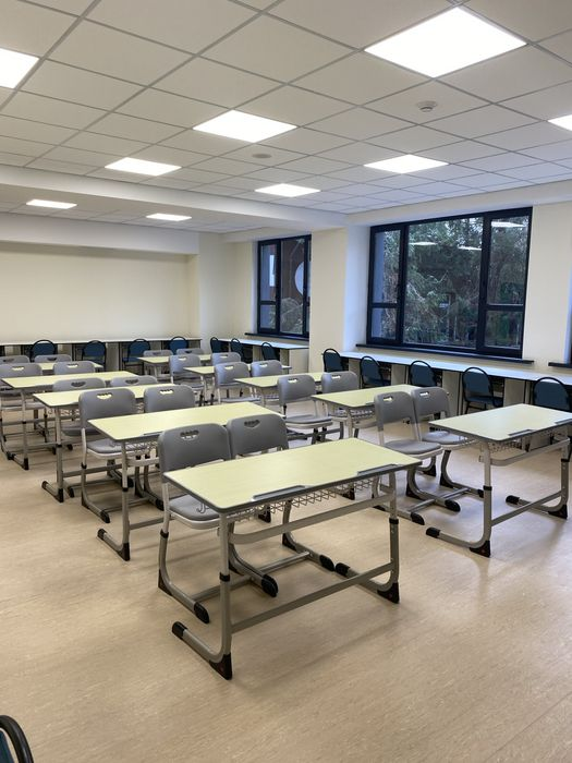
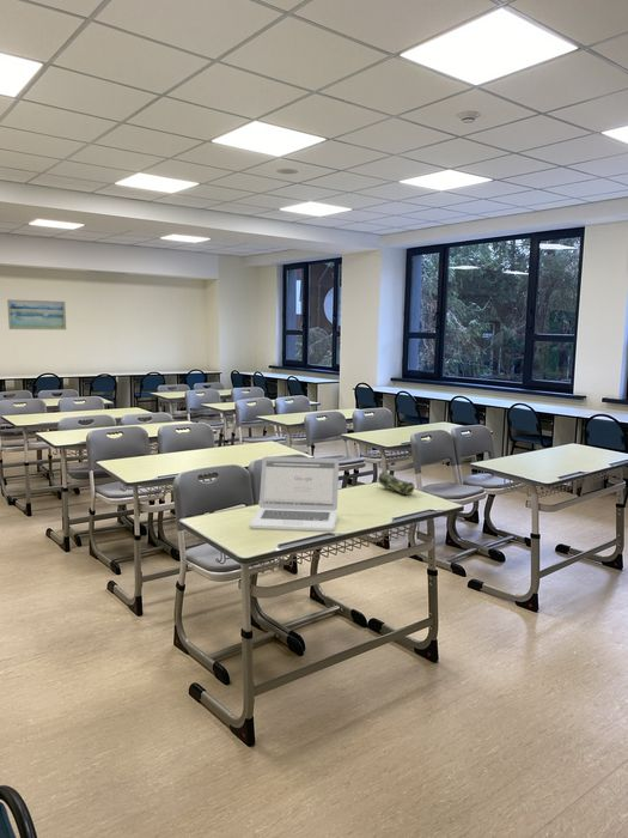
+ wall art (37, 315)
+ laptop (295, 491)
+ pencil case (396, 482)
